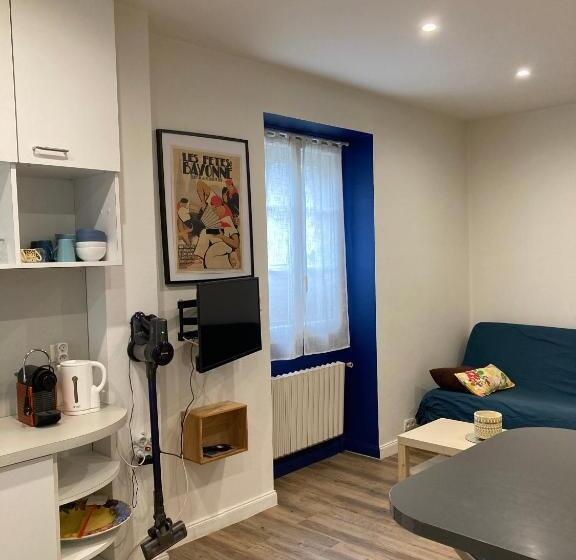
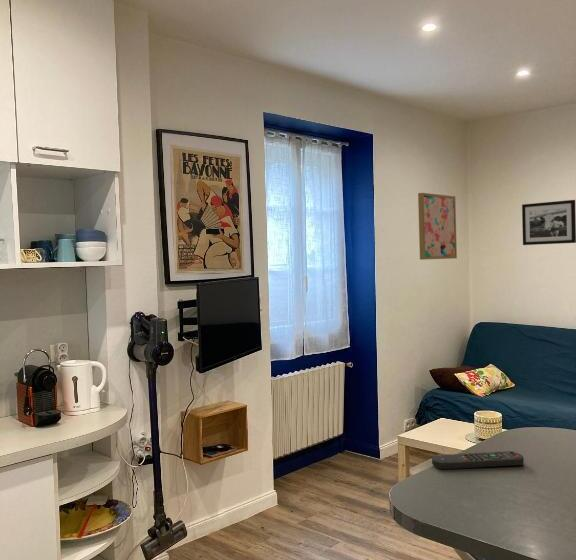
+ wall art (438, 226)
+ picture frame (548, 223)
+ remote control (477, 459)
